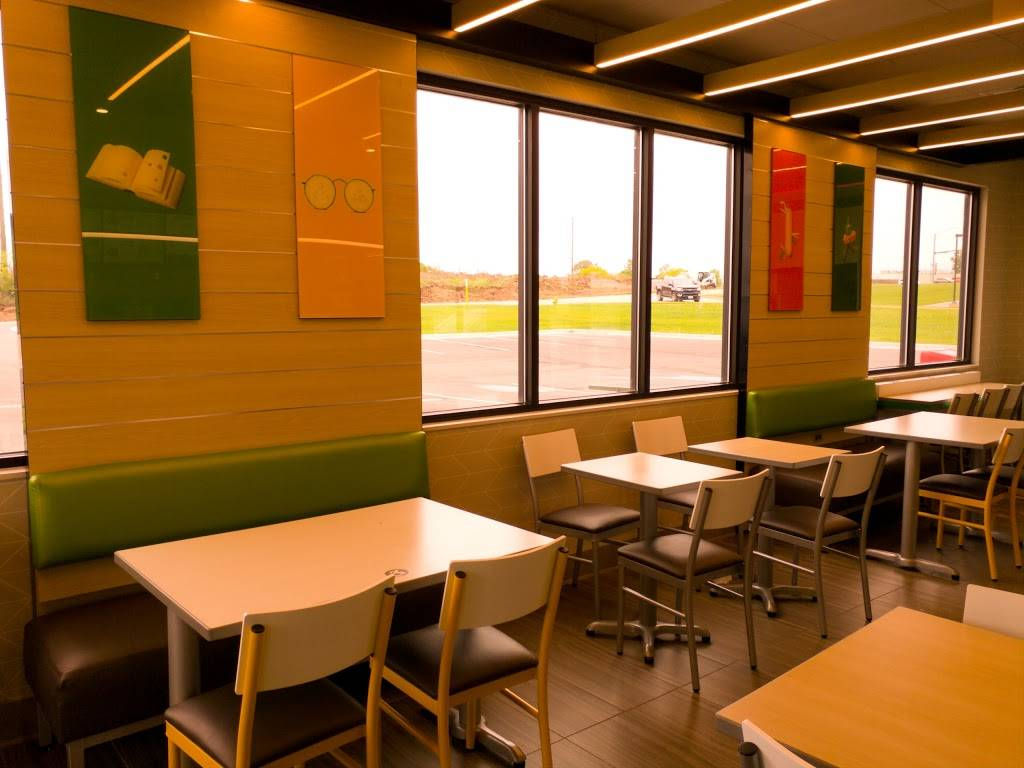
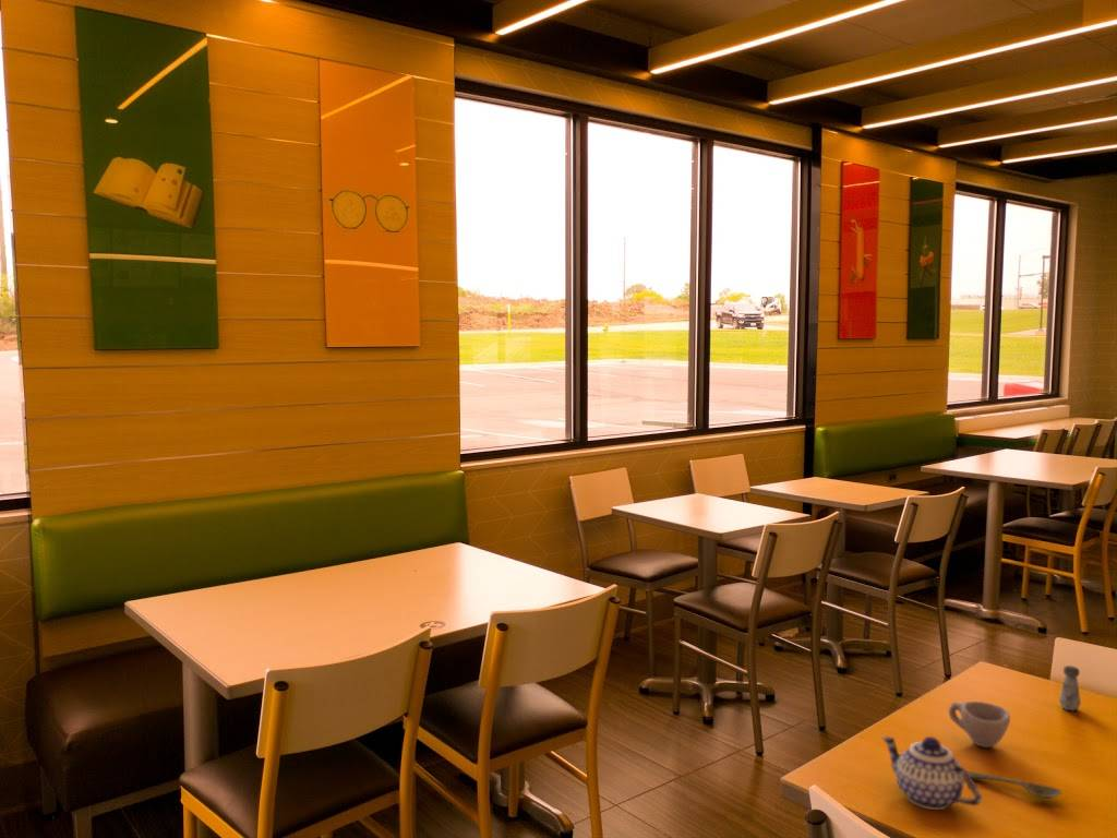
+ cup (977, 725)
+ spoon (1002, 780)
+ salt shaker (1070, 687)
+ teapot (928, 768)
